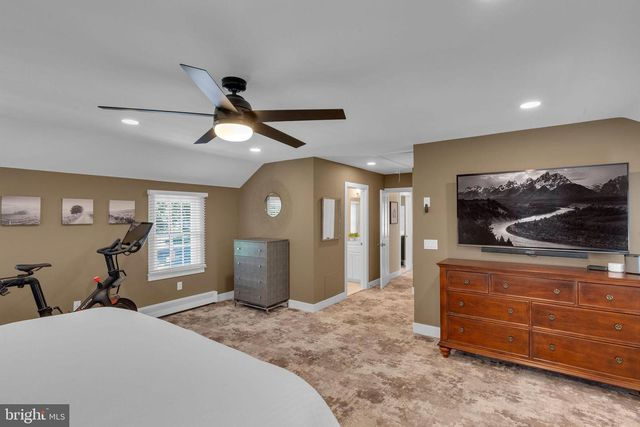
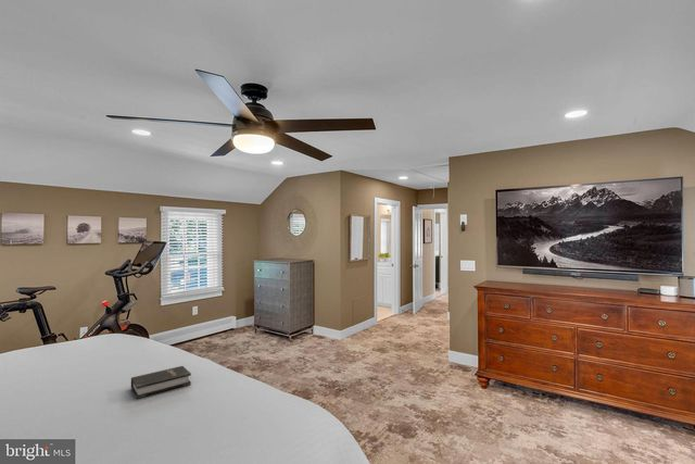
+ hardback book (161, 380)
